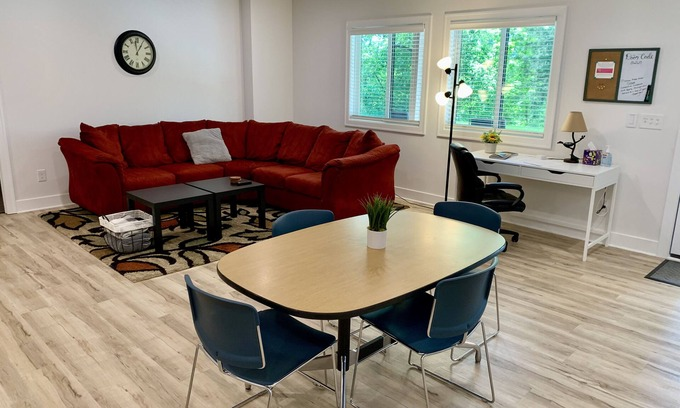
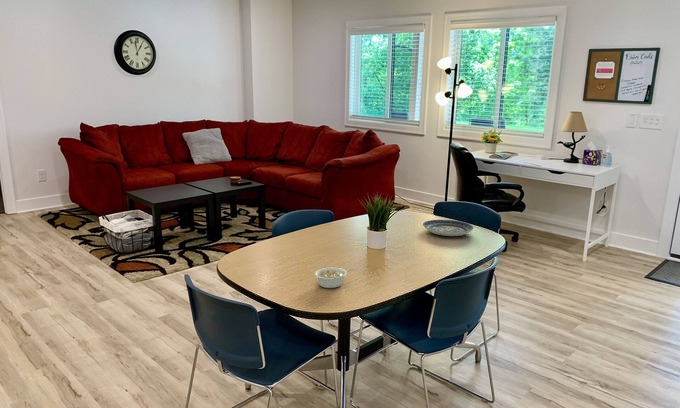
+ legume (331, 277)
+ plate (447, 229)
